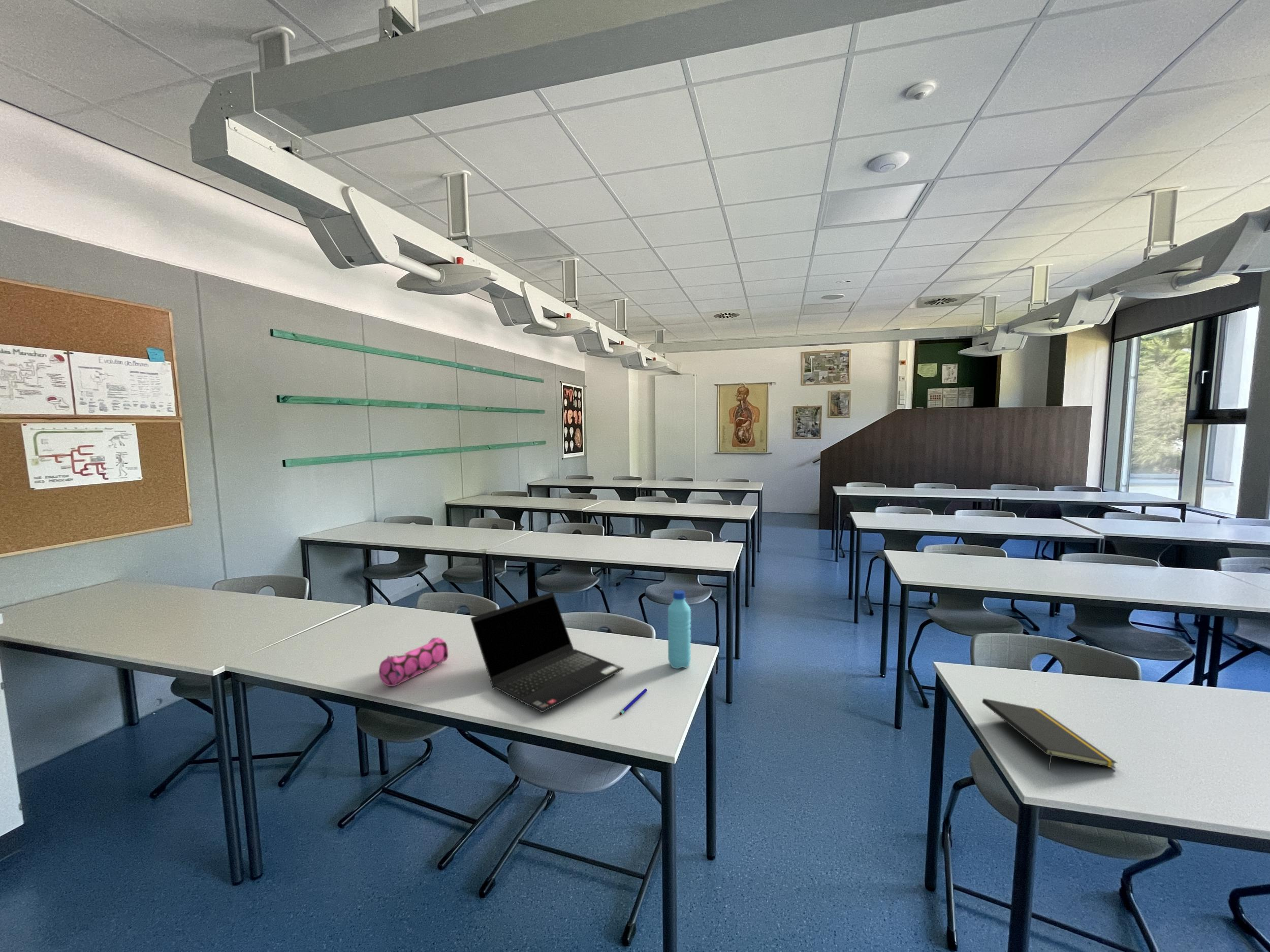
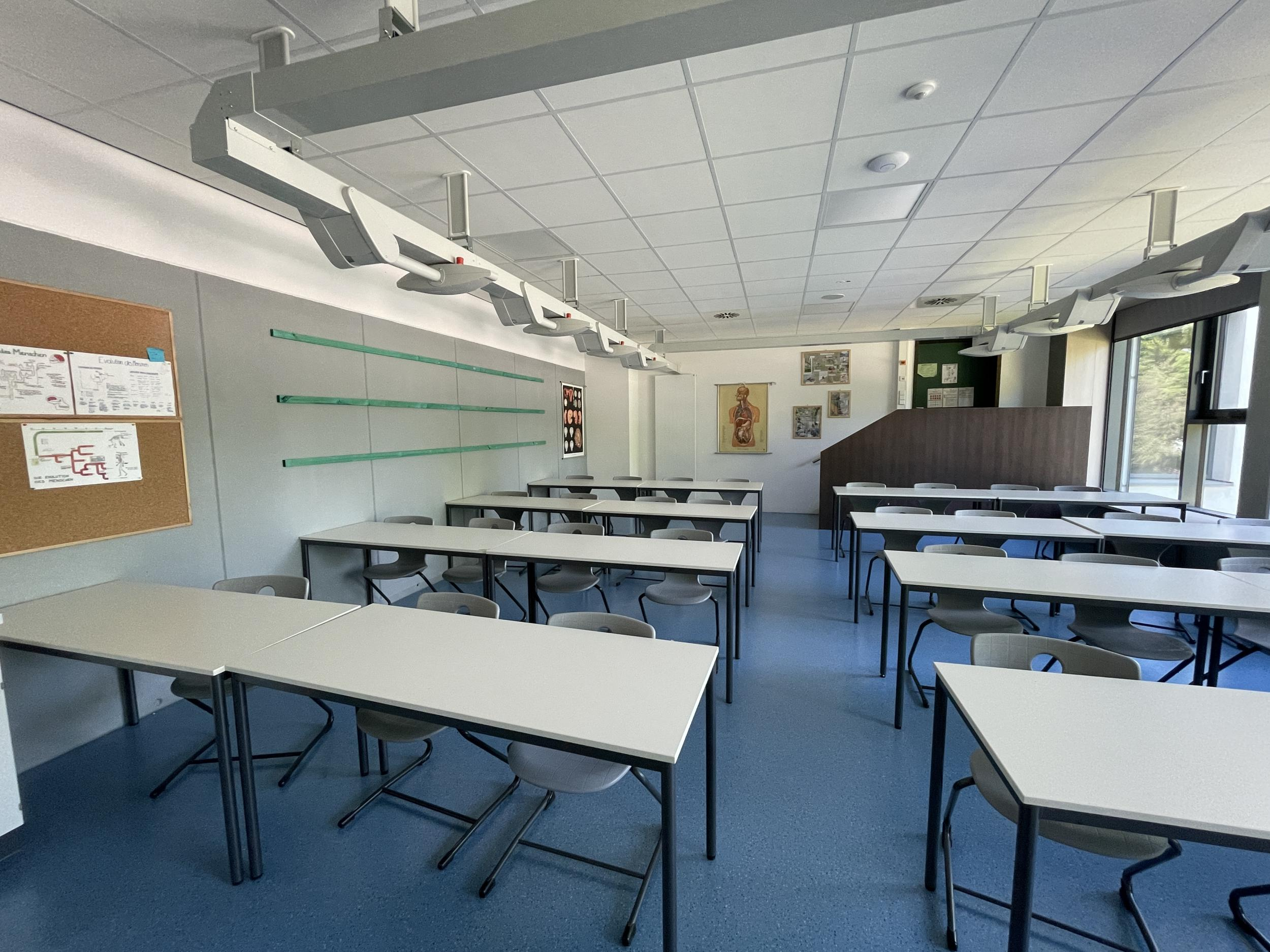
- pen (633, 701)
- water bottle (679, 628)
- notepad (1043, 730)
- laptop computer (548, 645)
- pencil case (416, 659)
